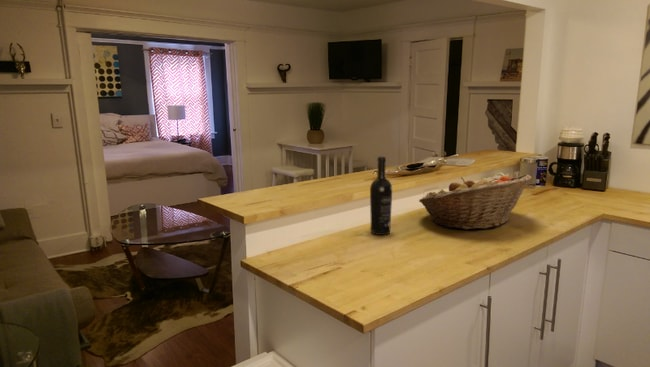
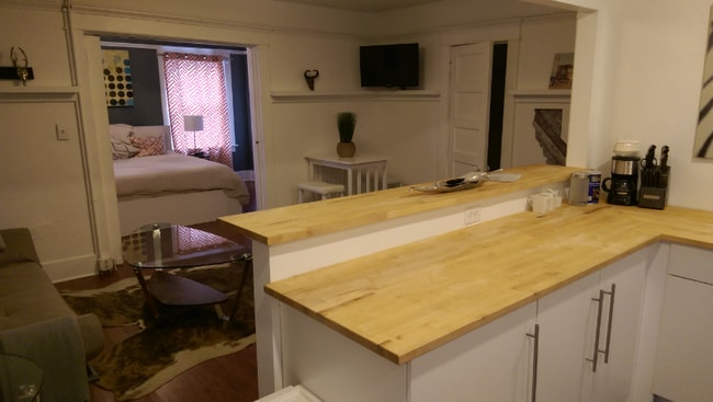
- wine bottle (381, 195)
- fruit basket (474, 197)
